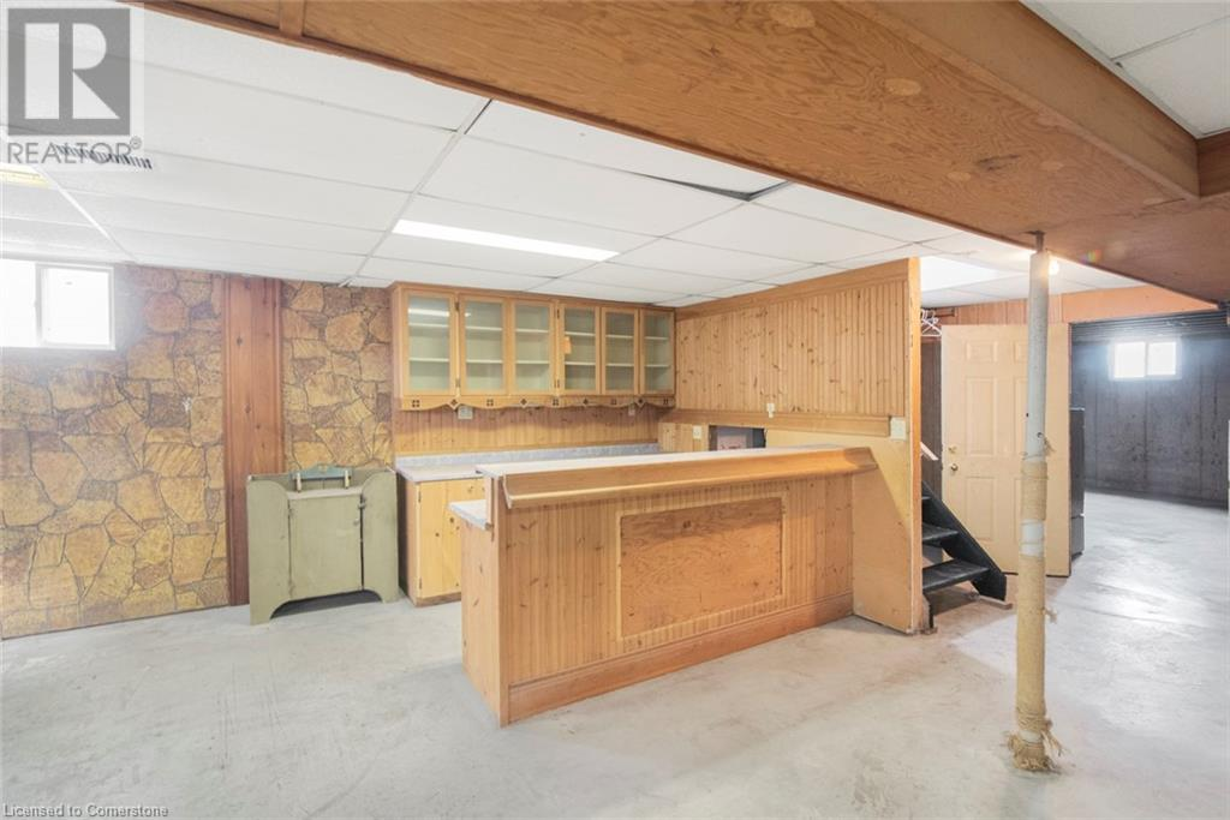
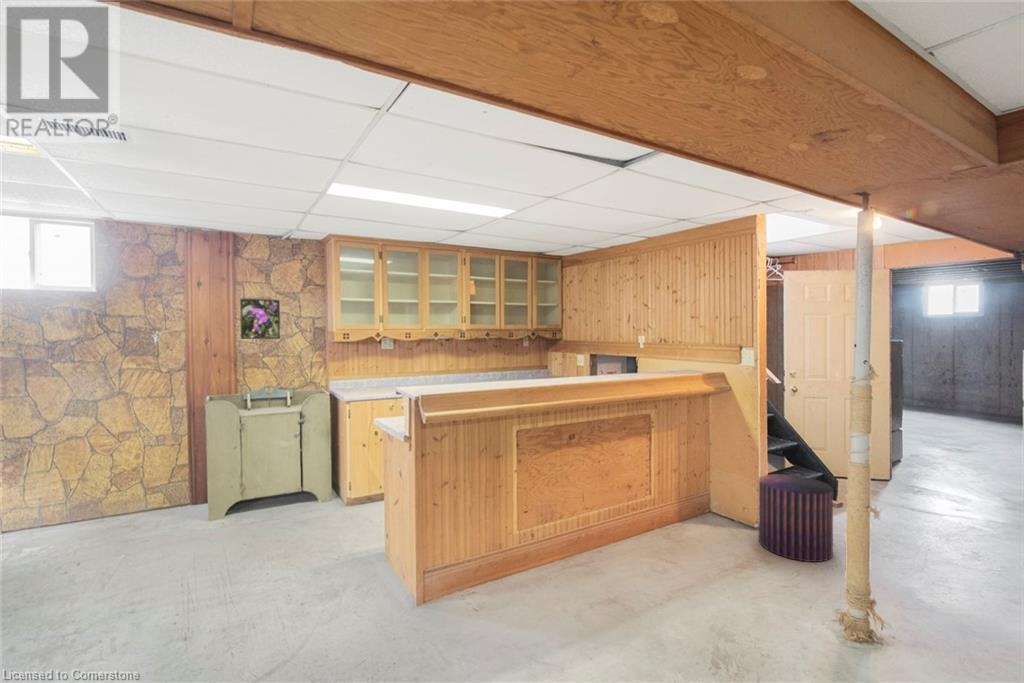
+ stool (794, 515)
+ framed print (260, 319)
